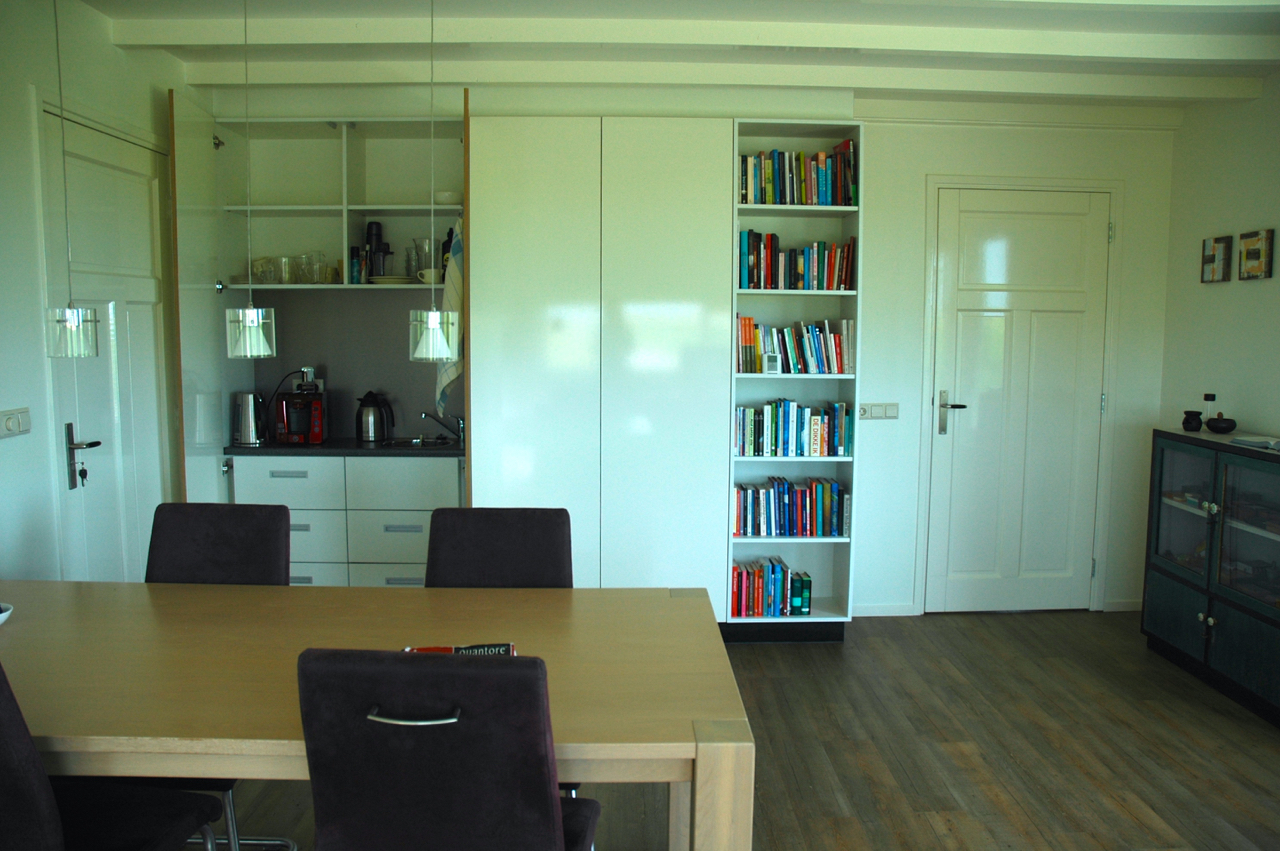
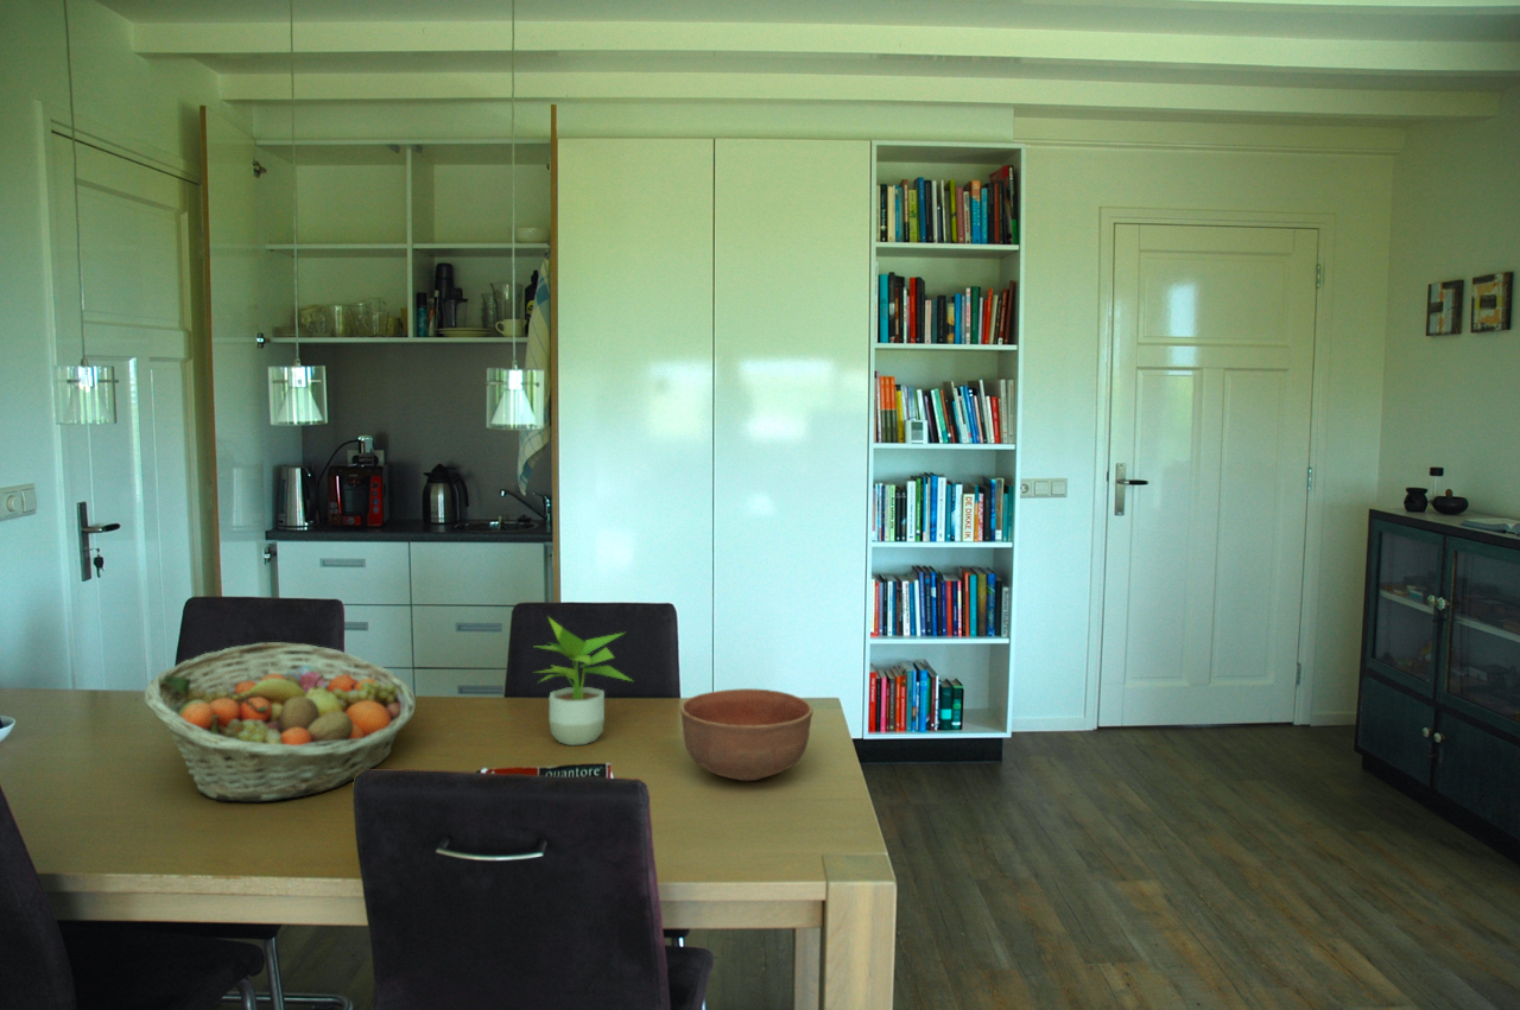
+ fruit basket (290, 713)
+ bowl (746, 739)
+ potted plant (581, 681)
